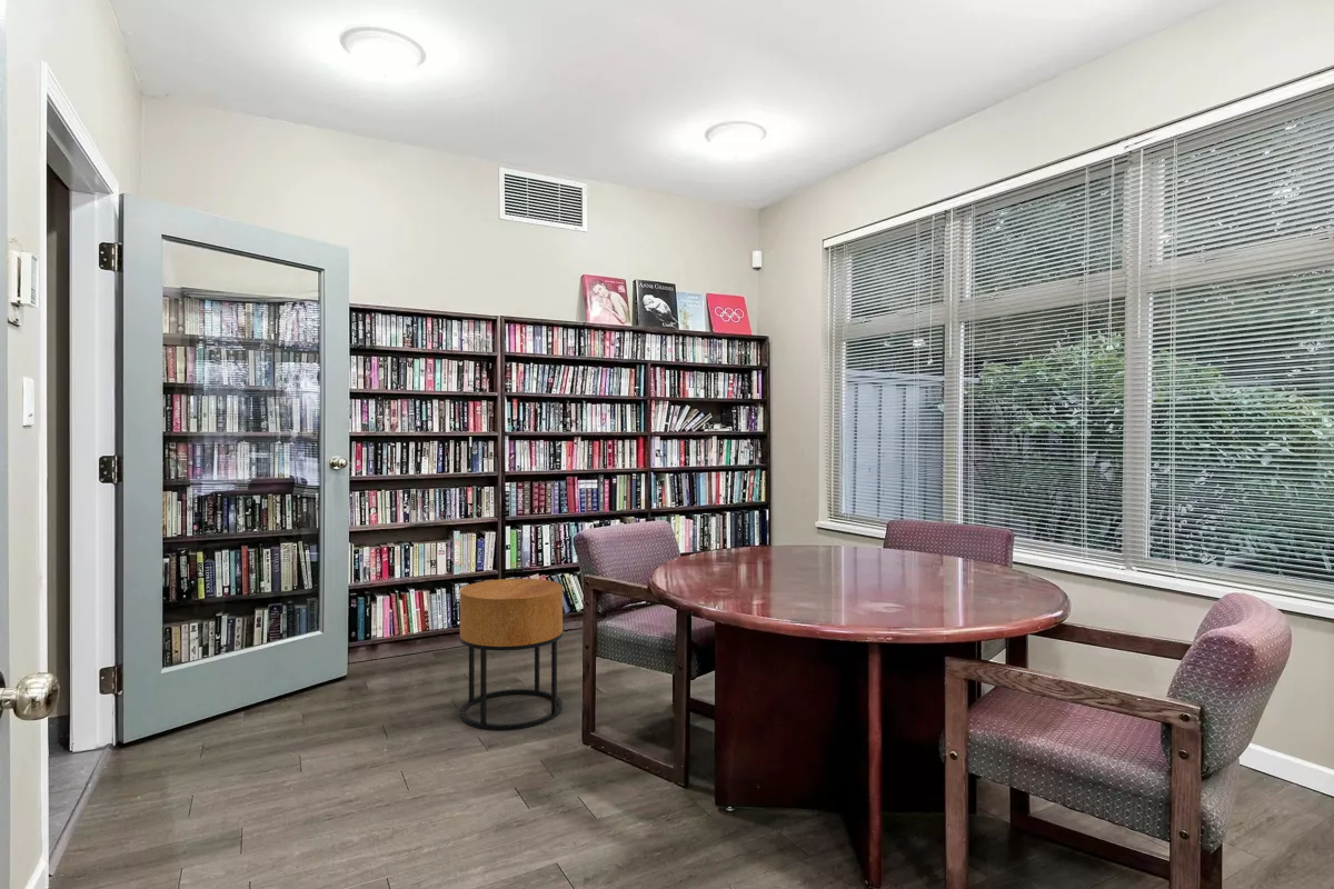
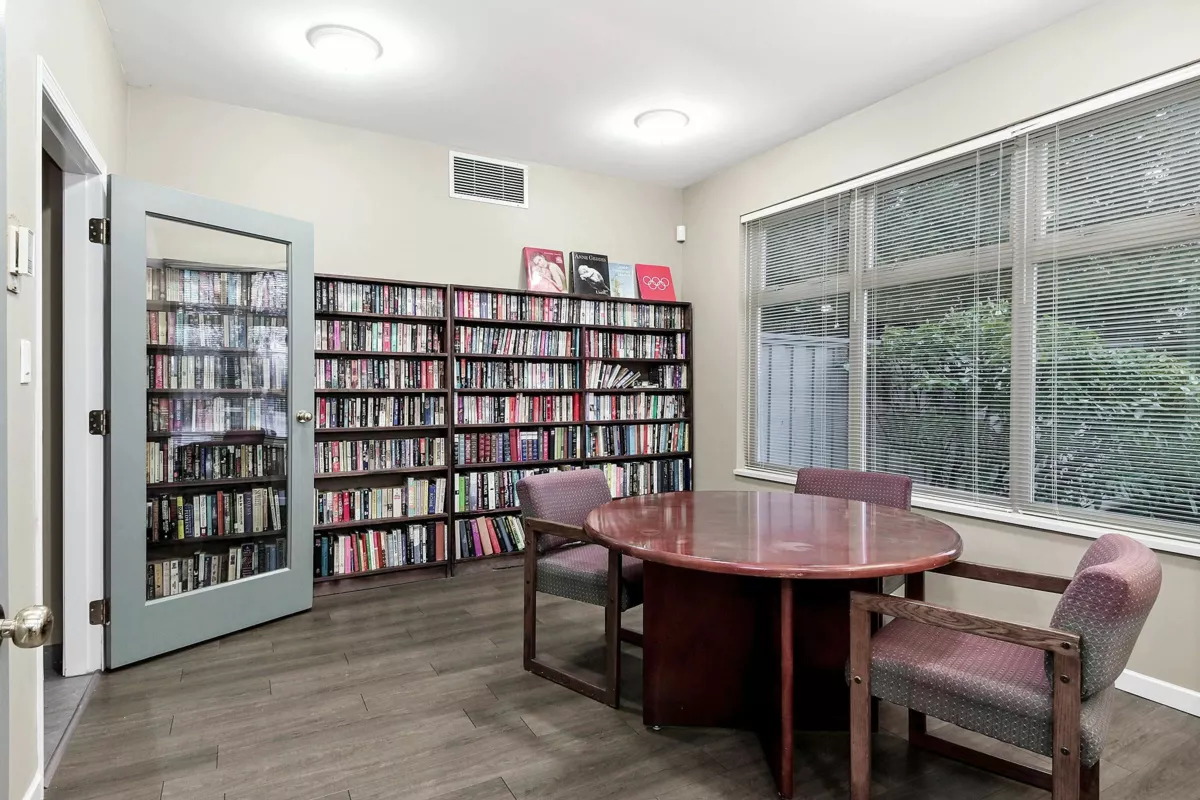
- side table (511, 649)
